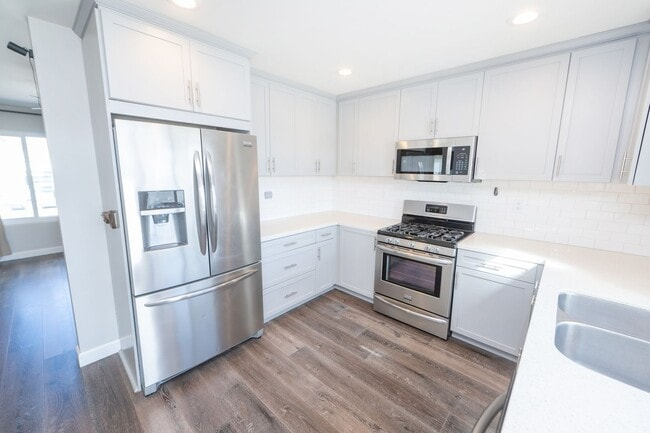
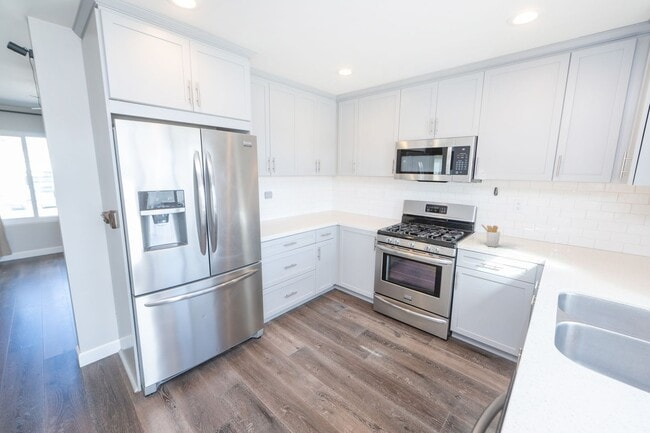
+ utensil holder (489, 234)
